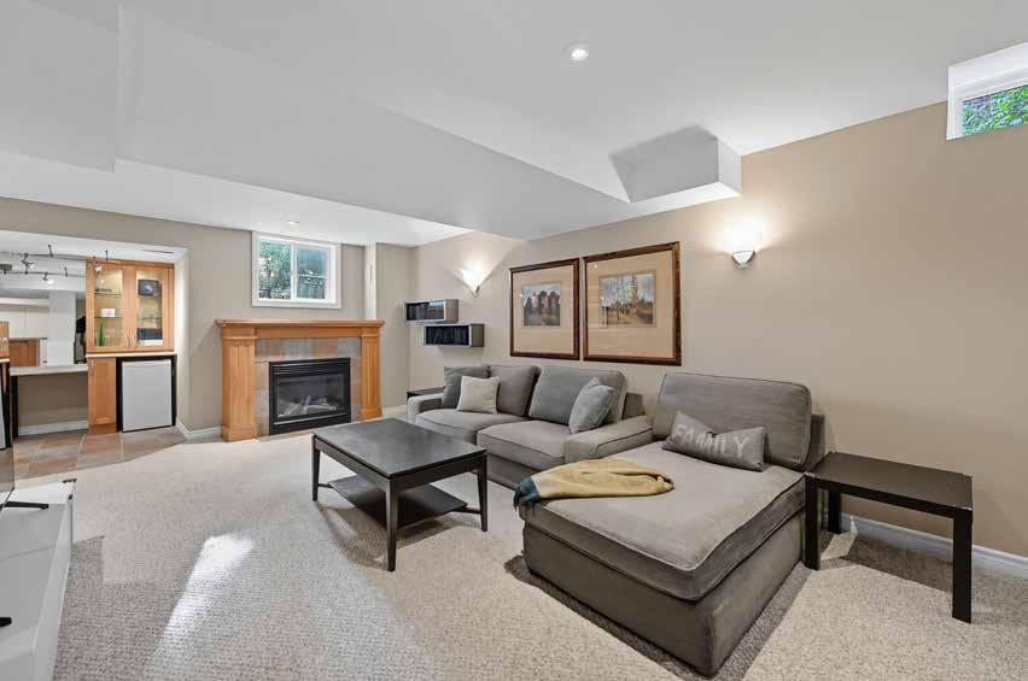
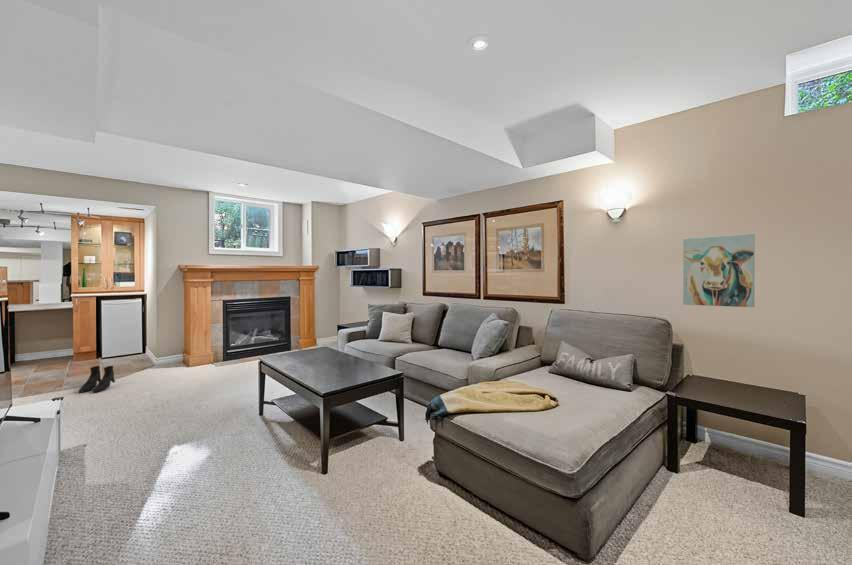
+ wall art (717, 271)
+ boots (97, 377)
